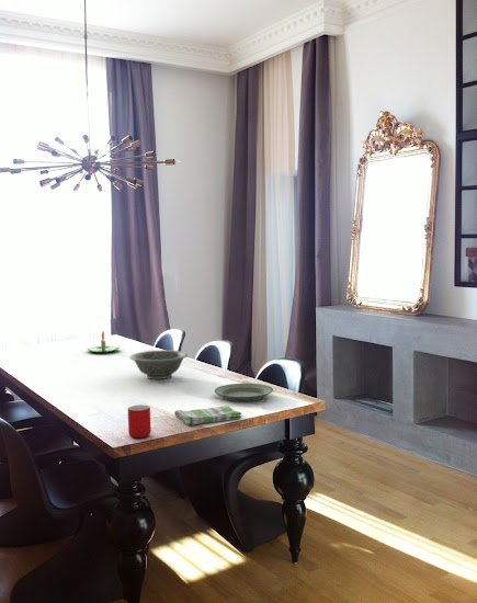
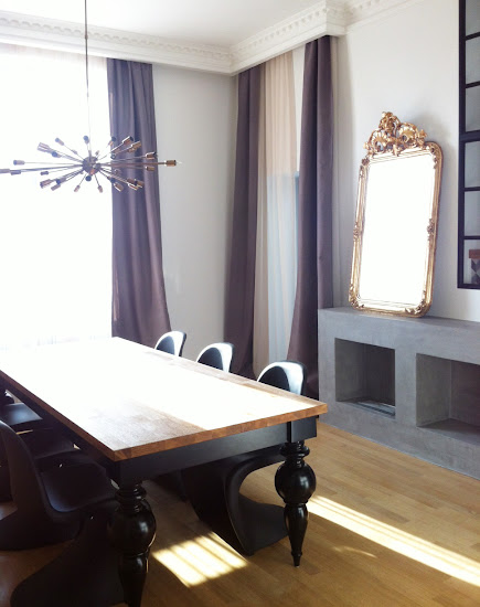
- candle (102, 340)
- cup (138, 420)
- decorative bowl (159, 365)
- dish towel (207, 412)
- plate (243, 392)
